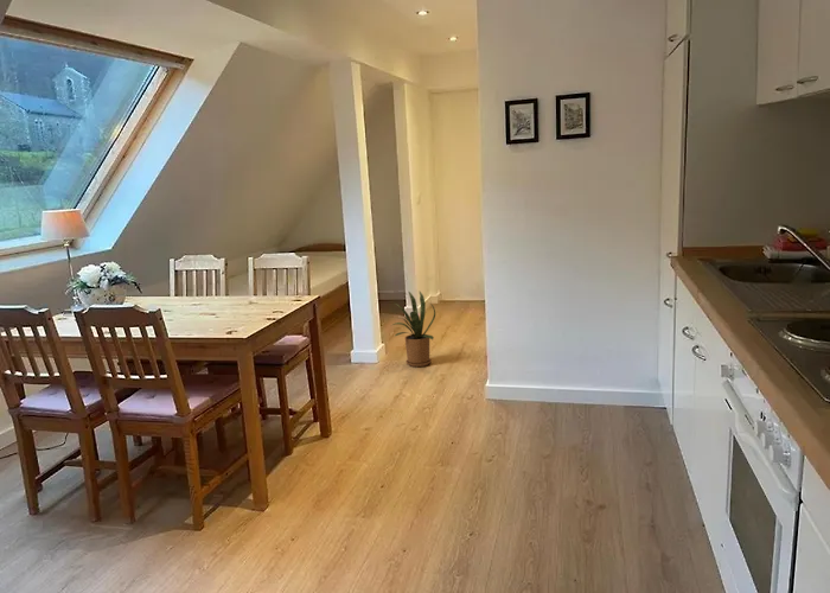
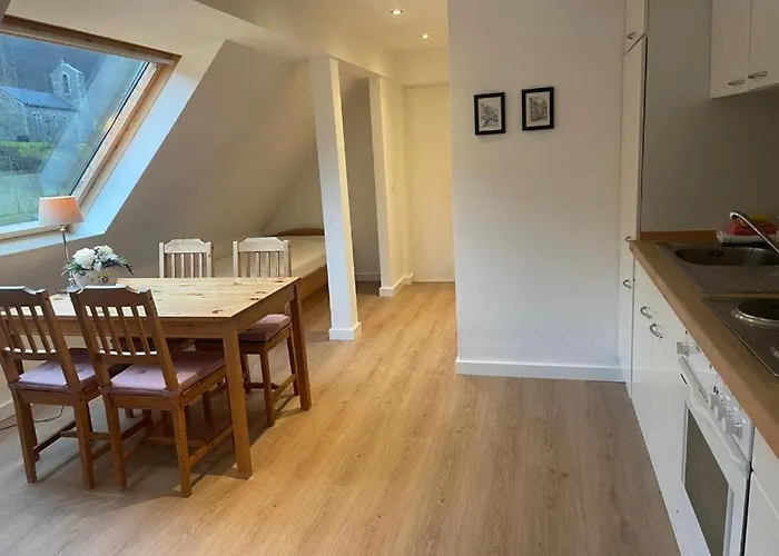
- house plant (411, 329)
